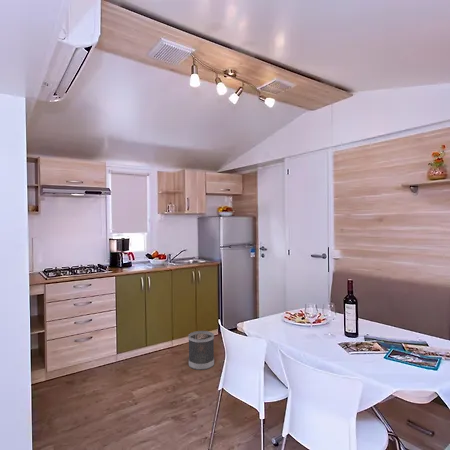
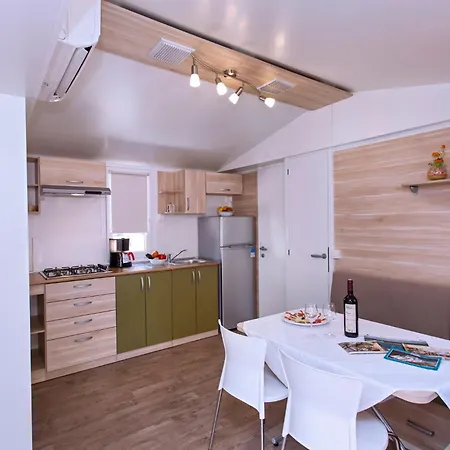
- wastebasket (201, 350)
